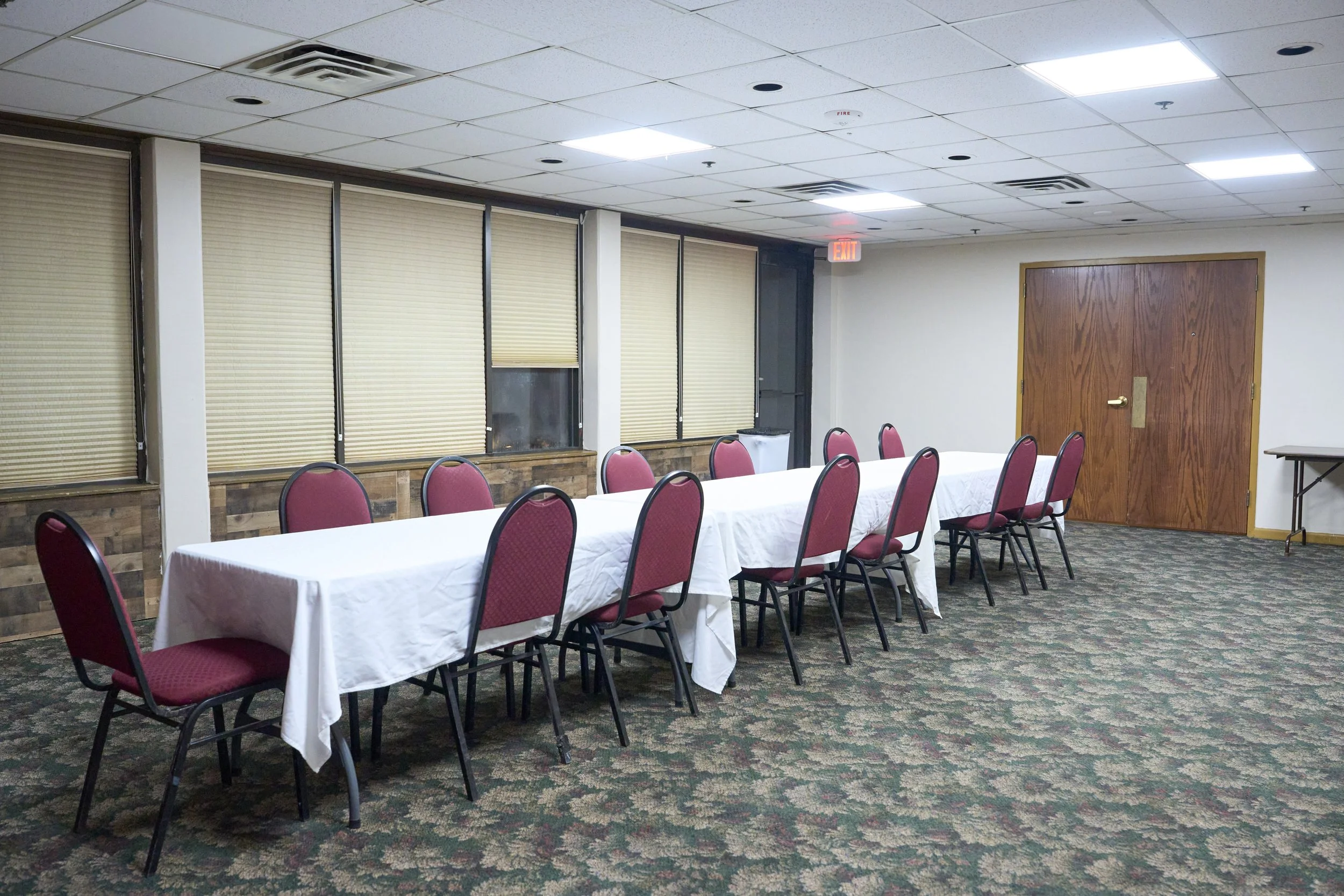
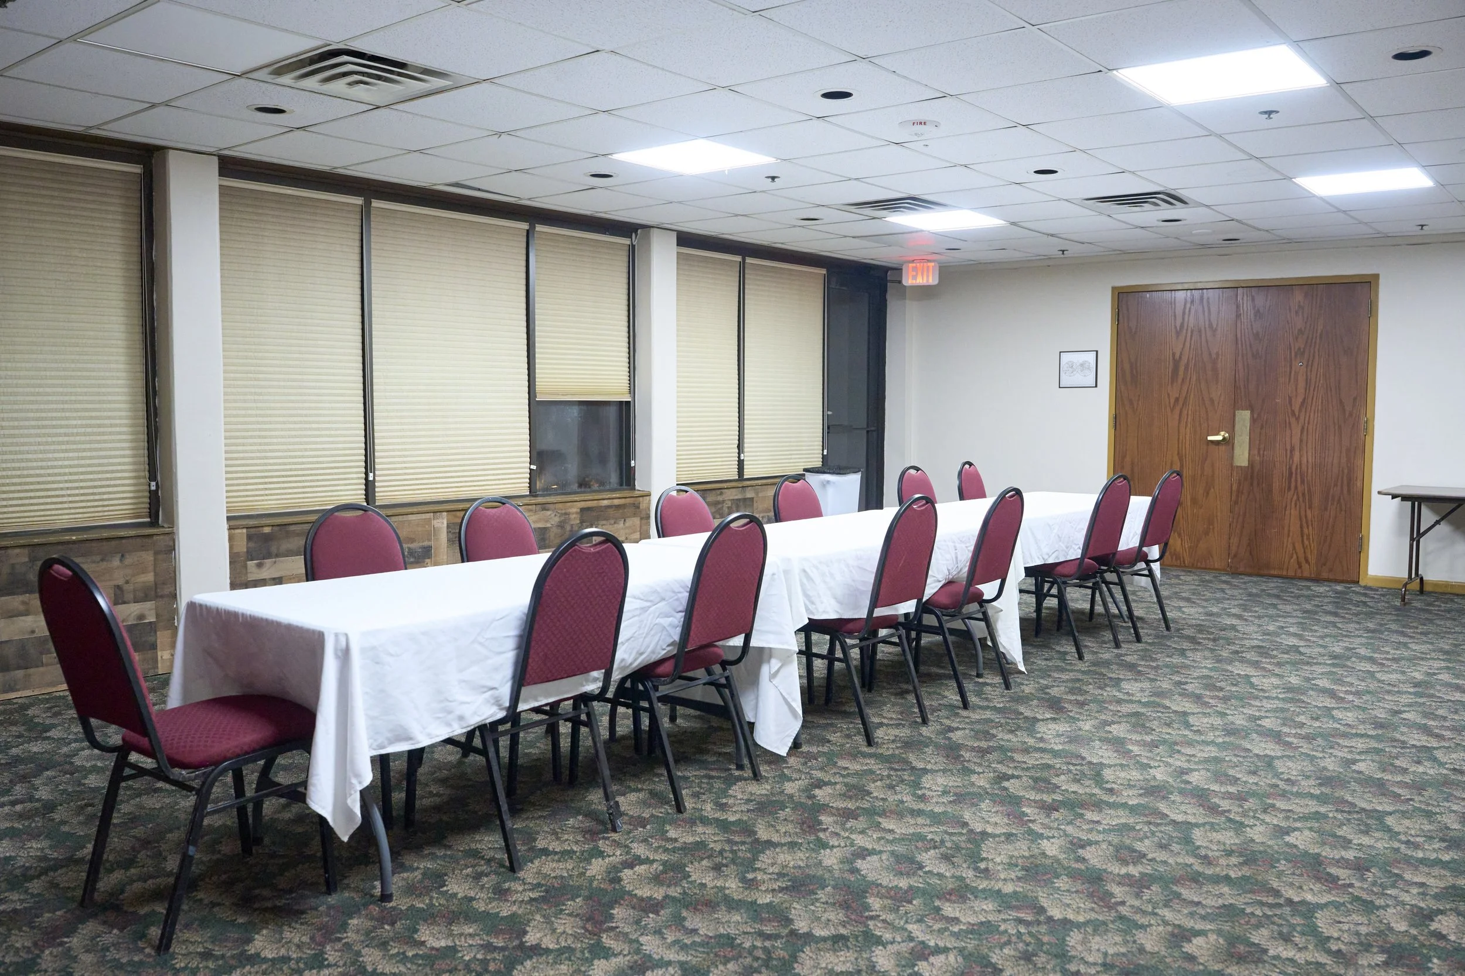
+ wall art (1078, 369)
